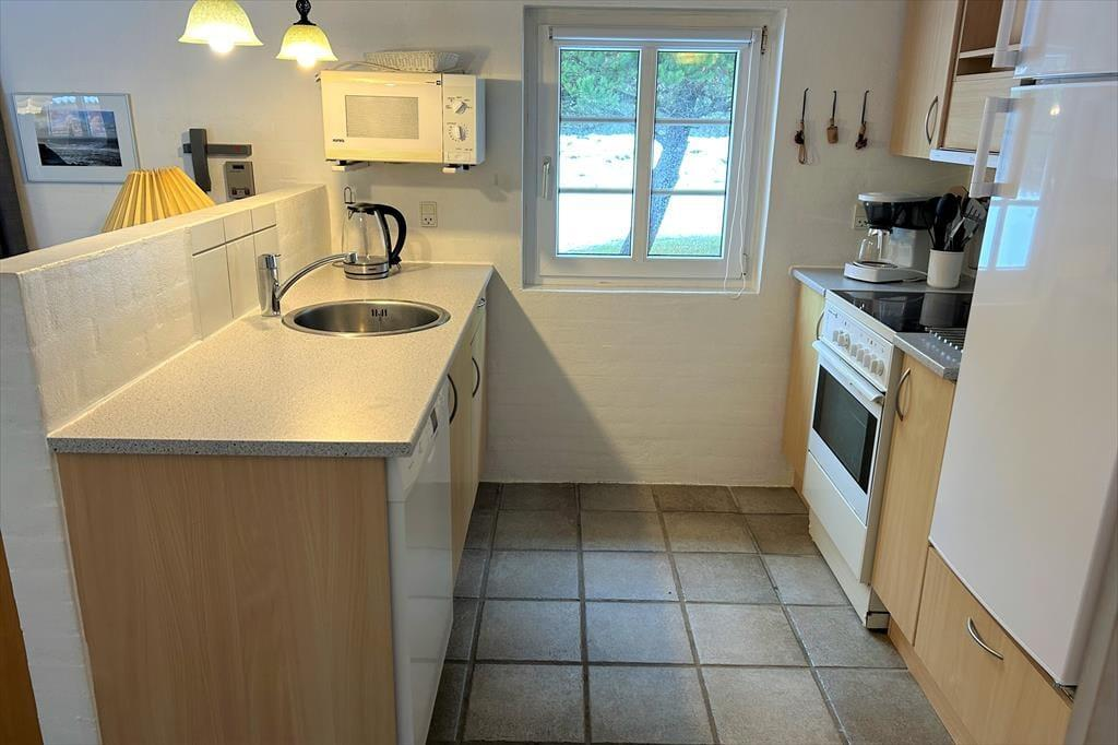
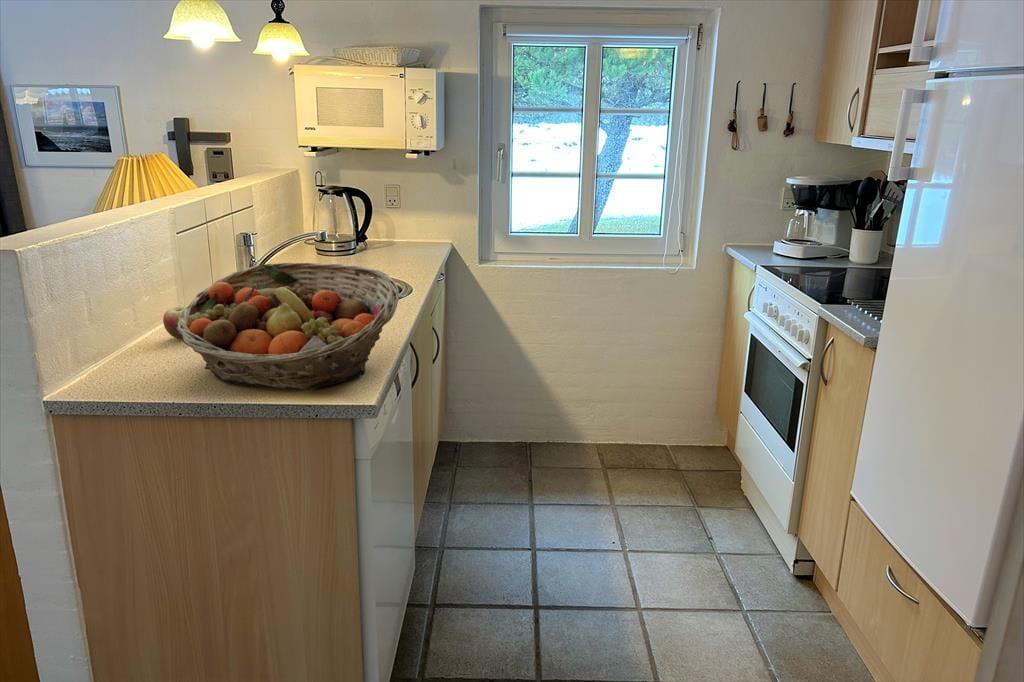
+ apple (178, 321)
+ fruit basket (291, 321)
